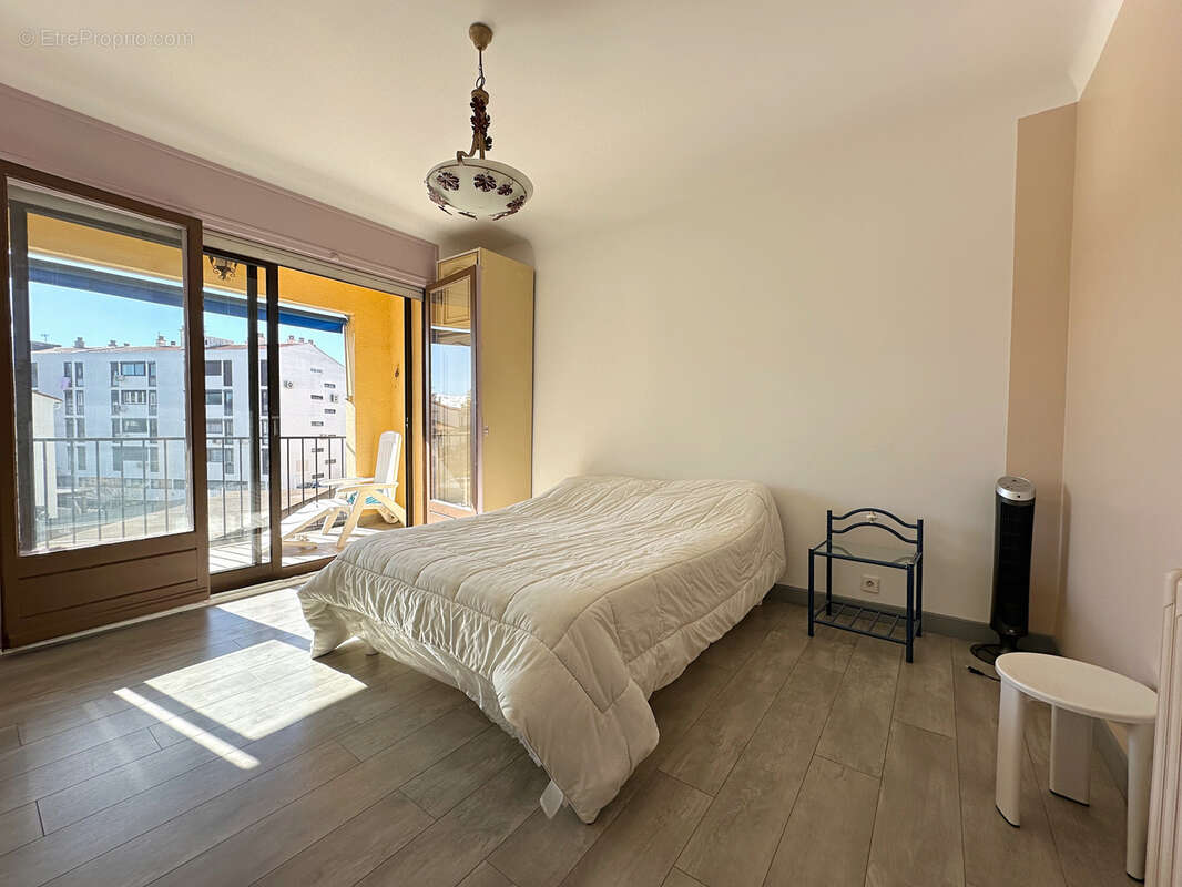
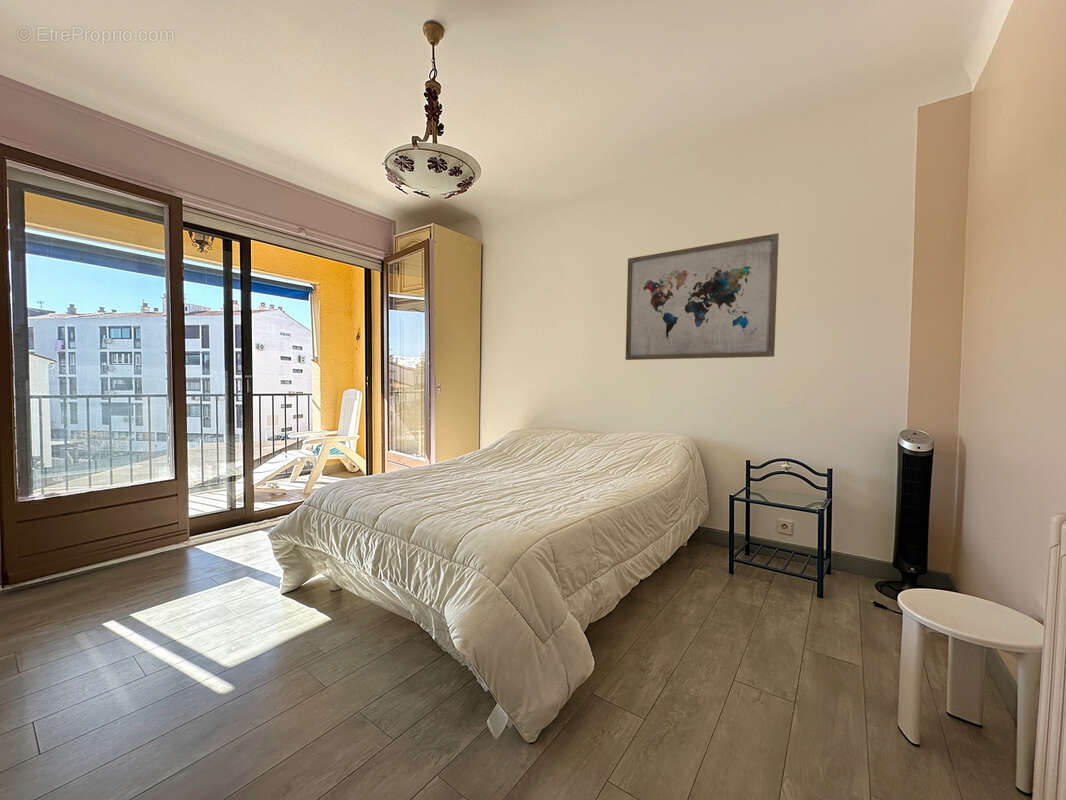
+ wall art (694, 303)
